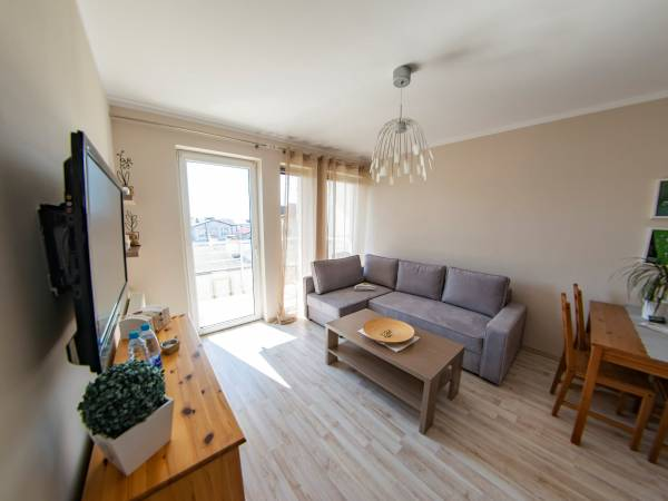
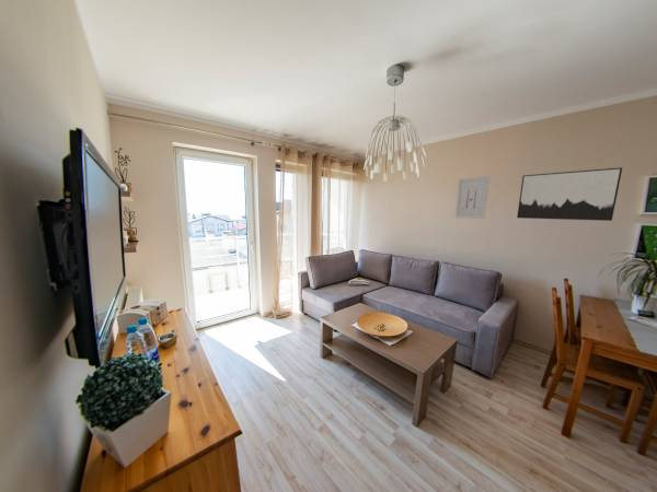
+ wall art (471, 198)
+ wall art (563, 196)
